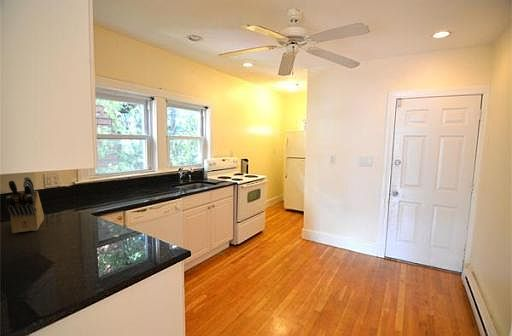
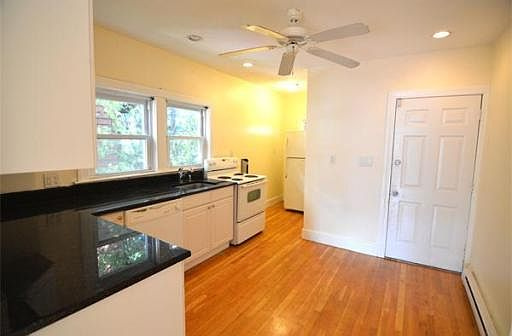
- knife block (26, 202)
